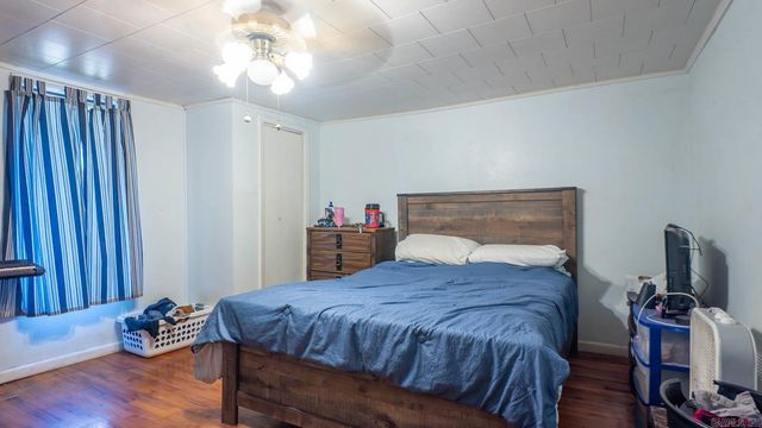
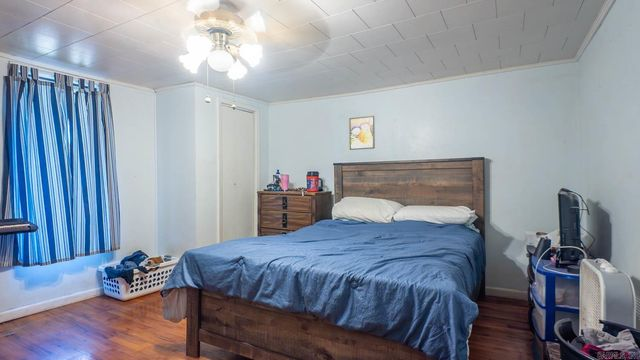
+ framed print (361, 133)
